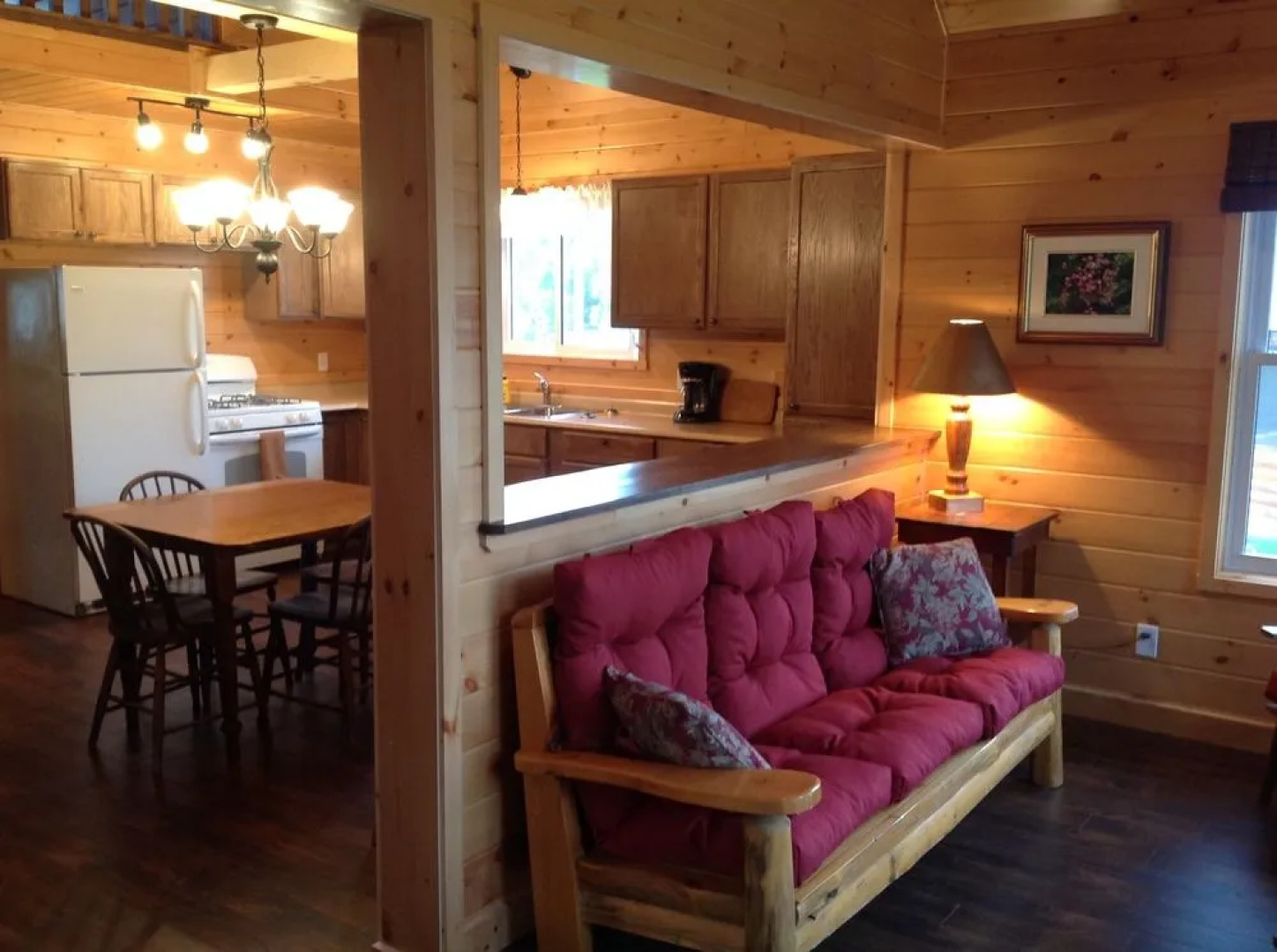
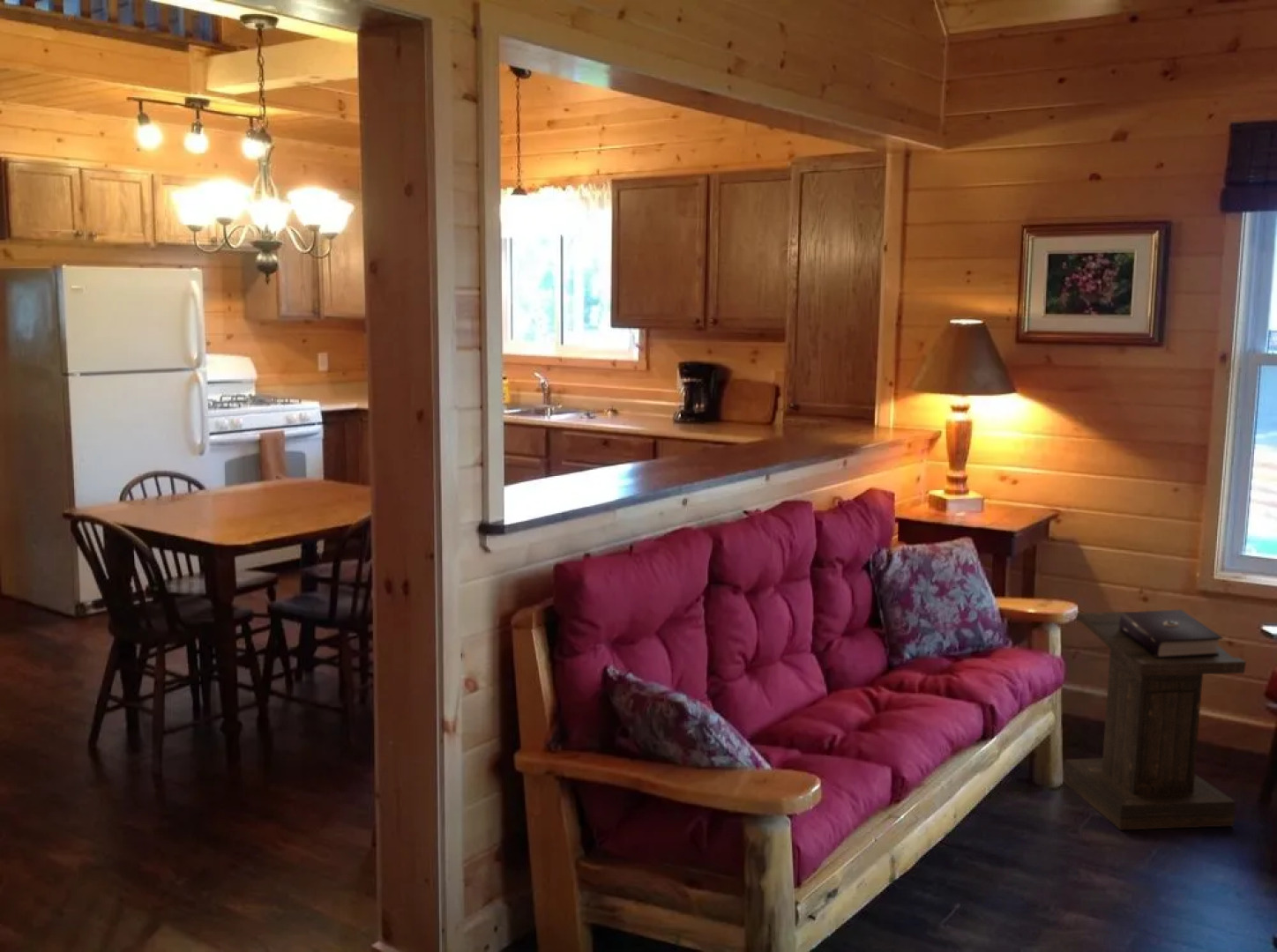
+ lectern (1151, 710)
